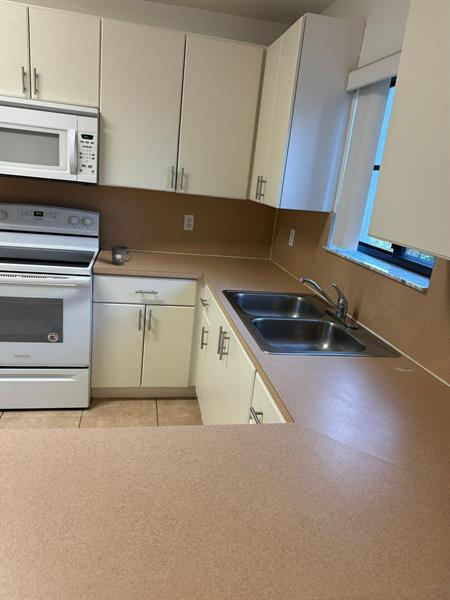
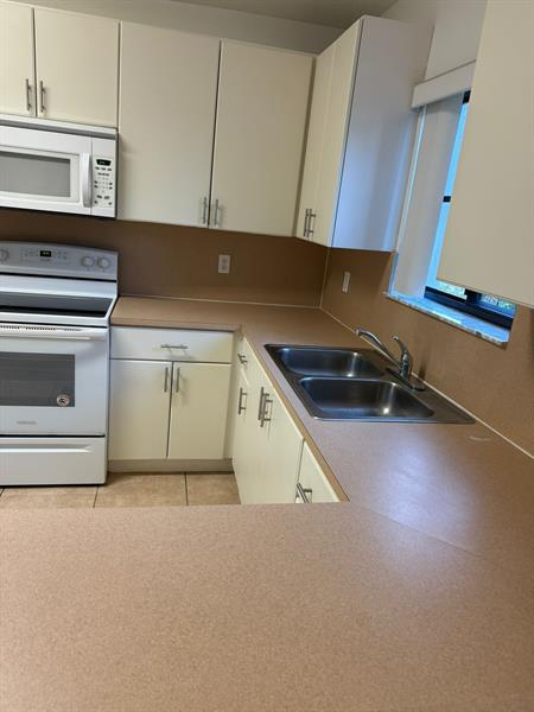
- mug (121, 255)
